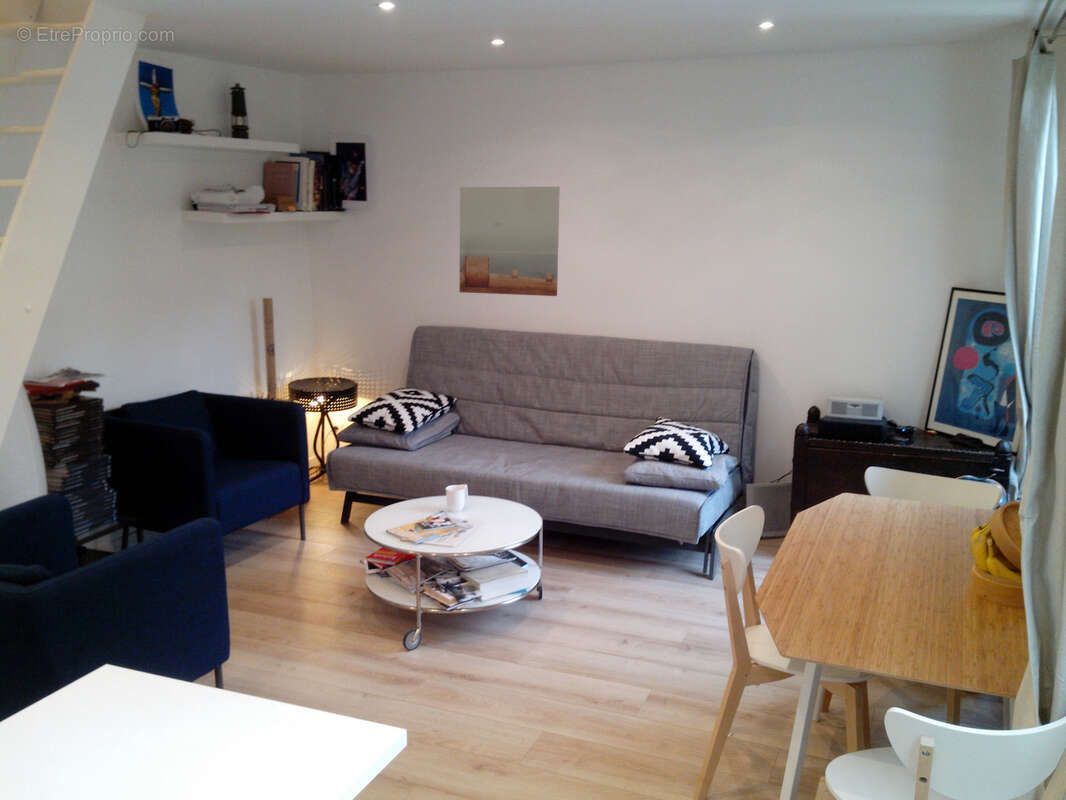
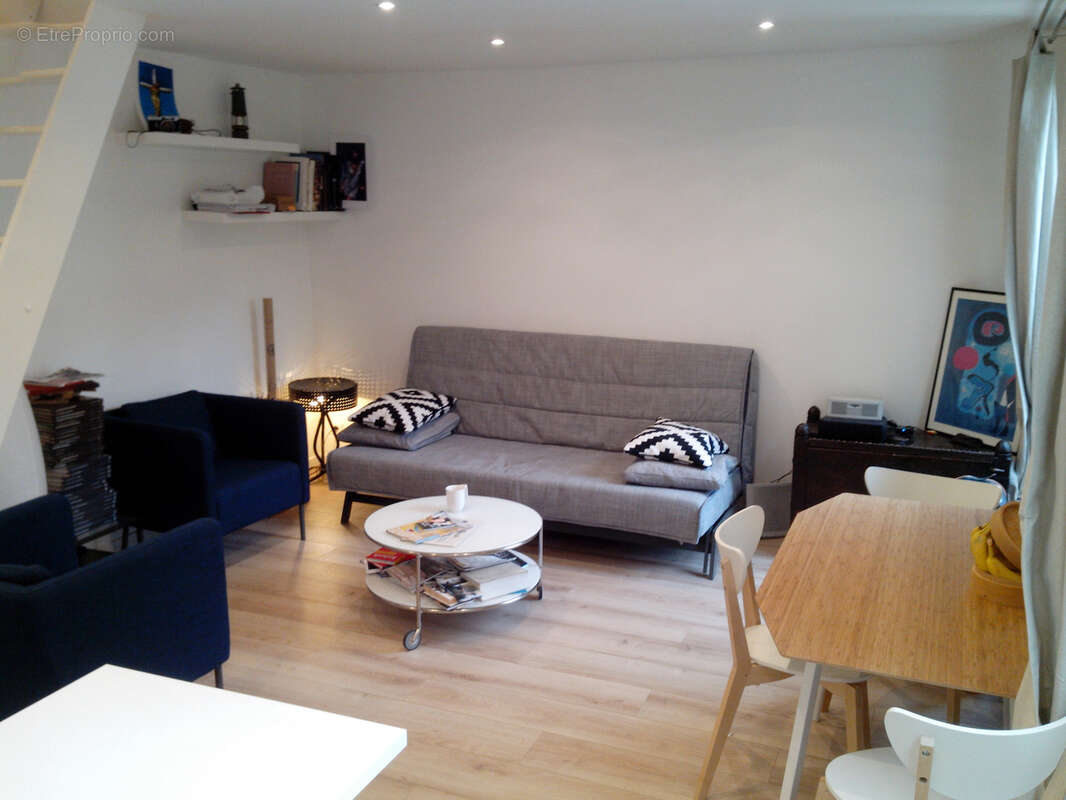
- wall art (508, 241)
